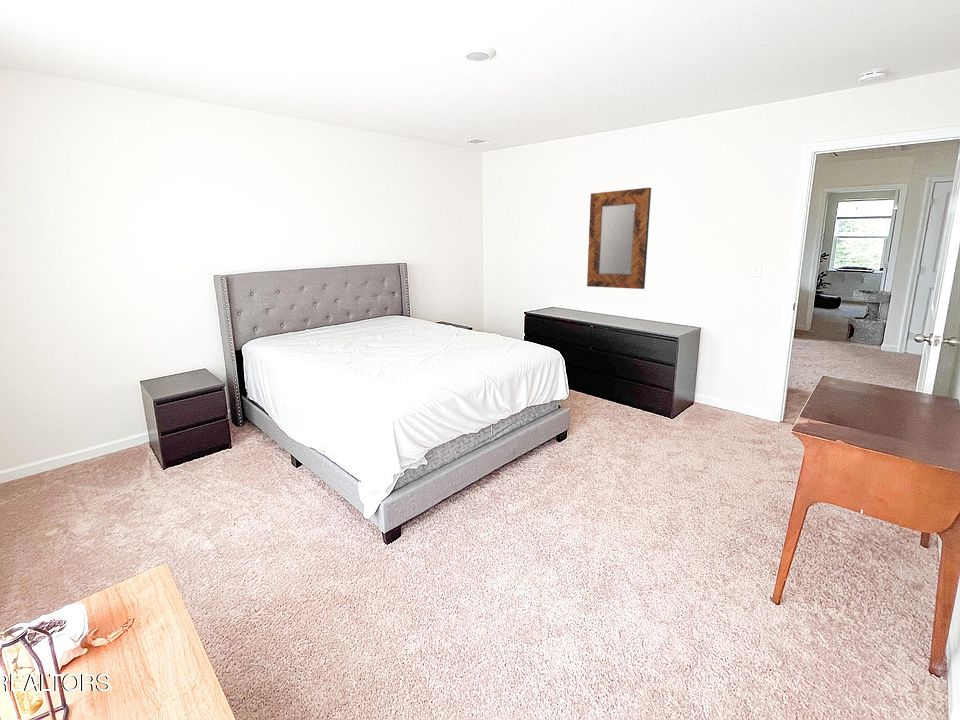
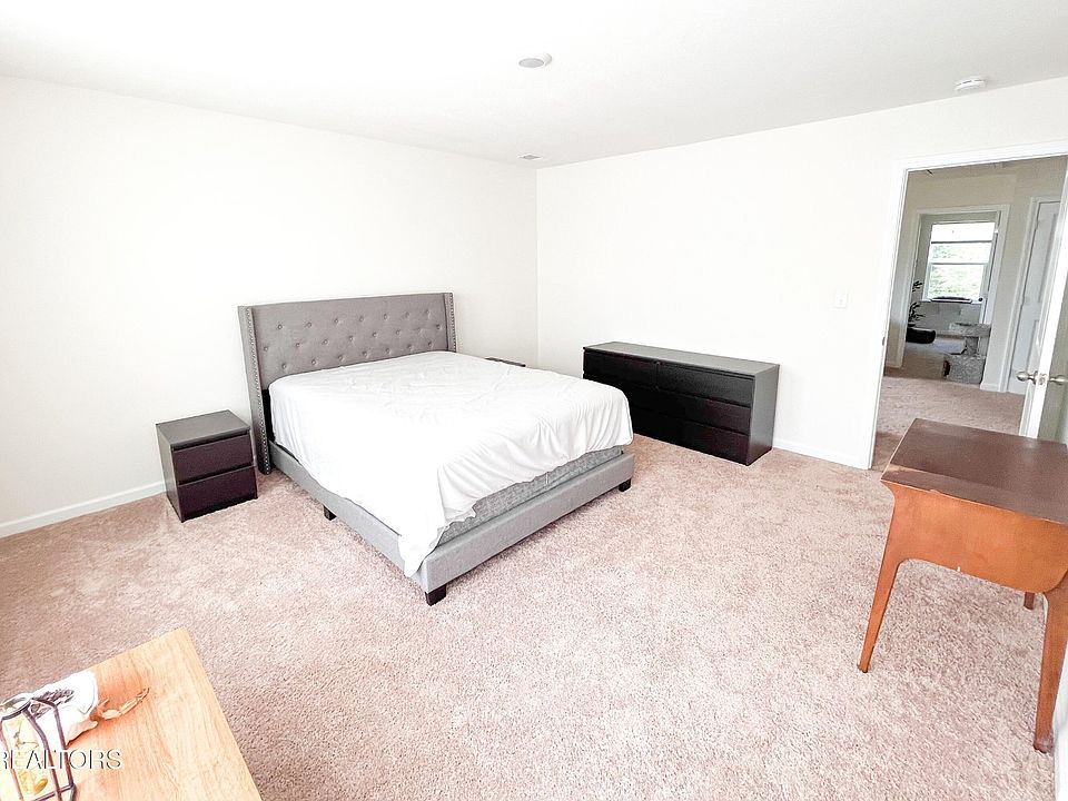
- home mirror (616, 240)
